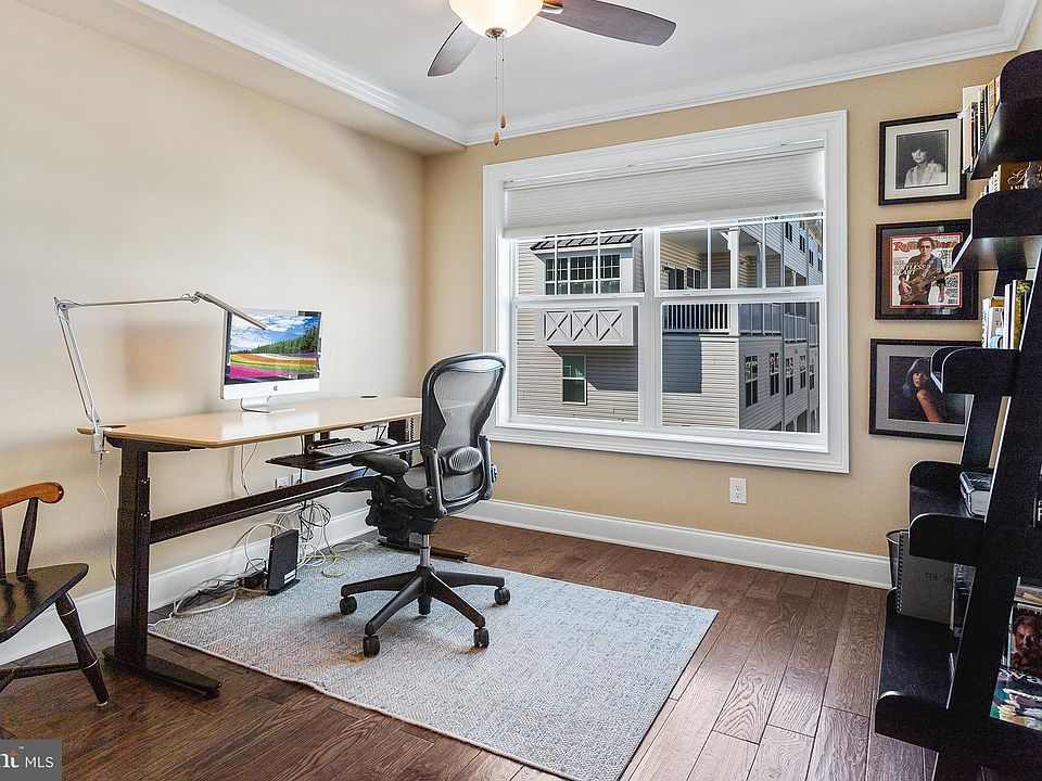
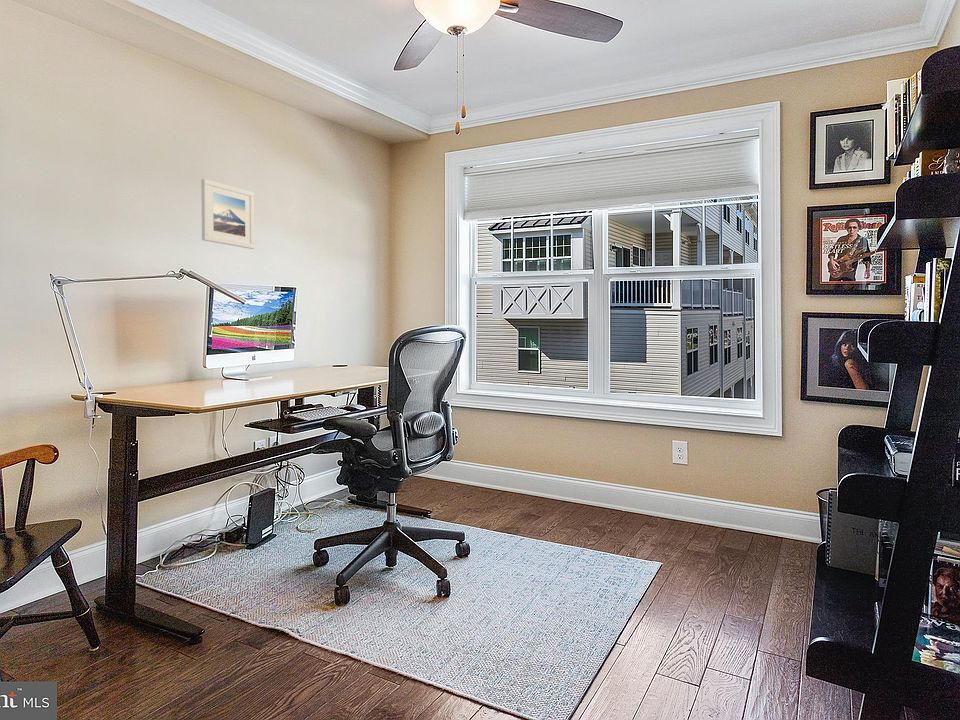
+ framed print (228, 215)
